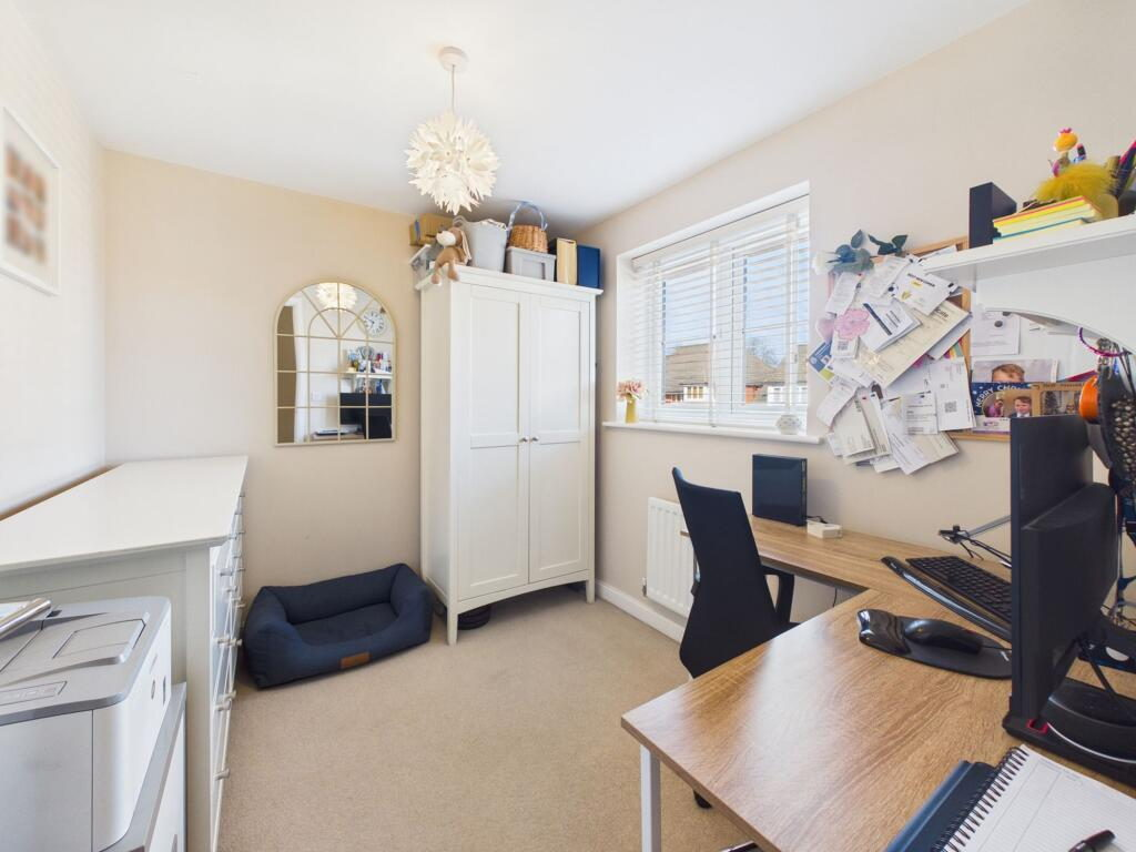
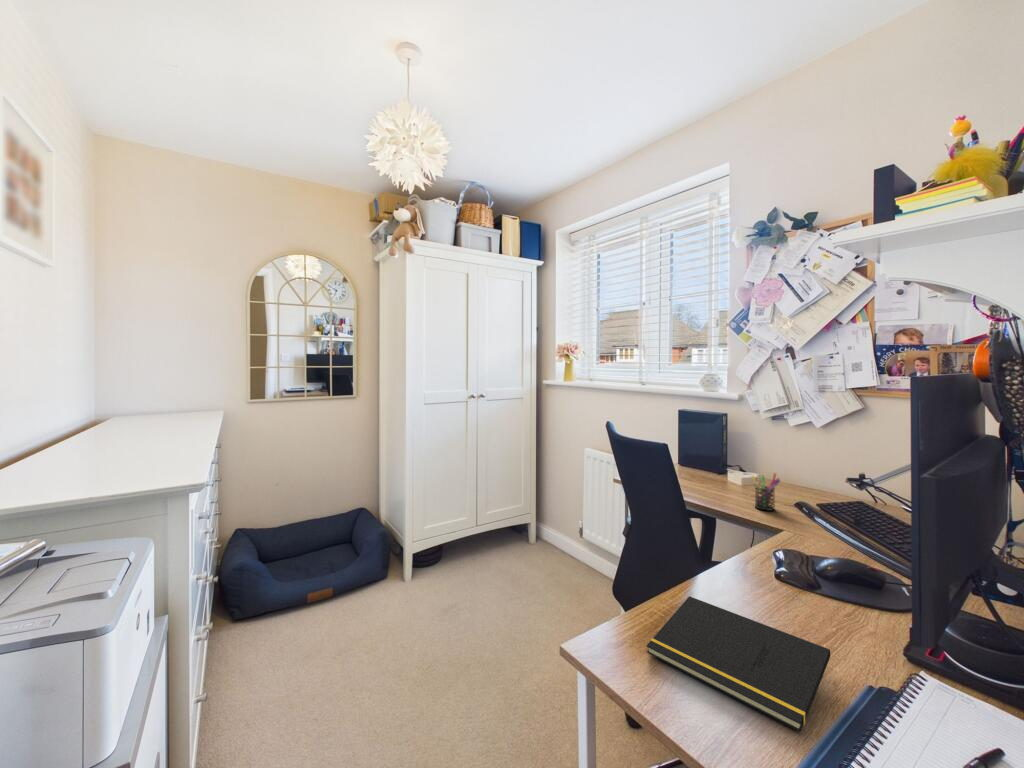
+ notepad (734, 651)
+ pen holder (765, 489)
